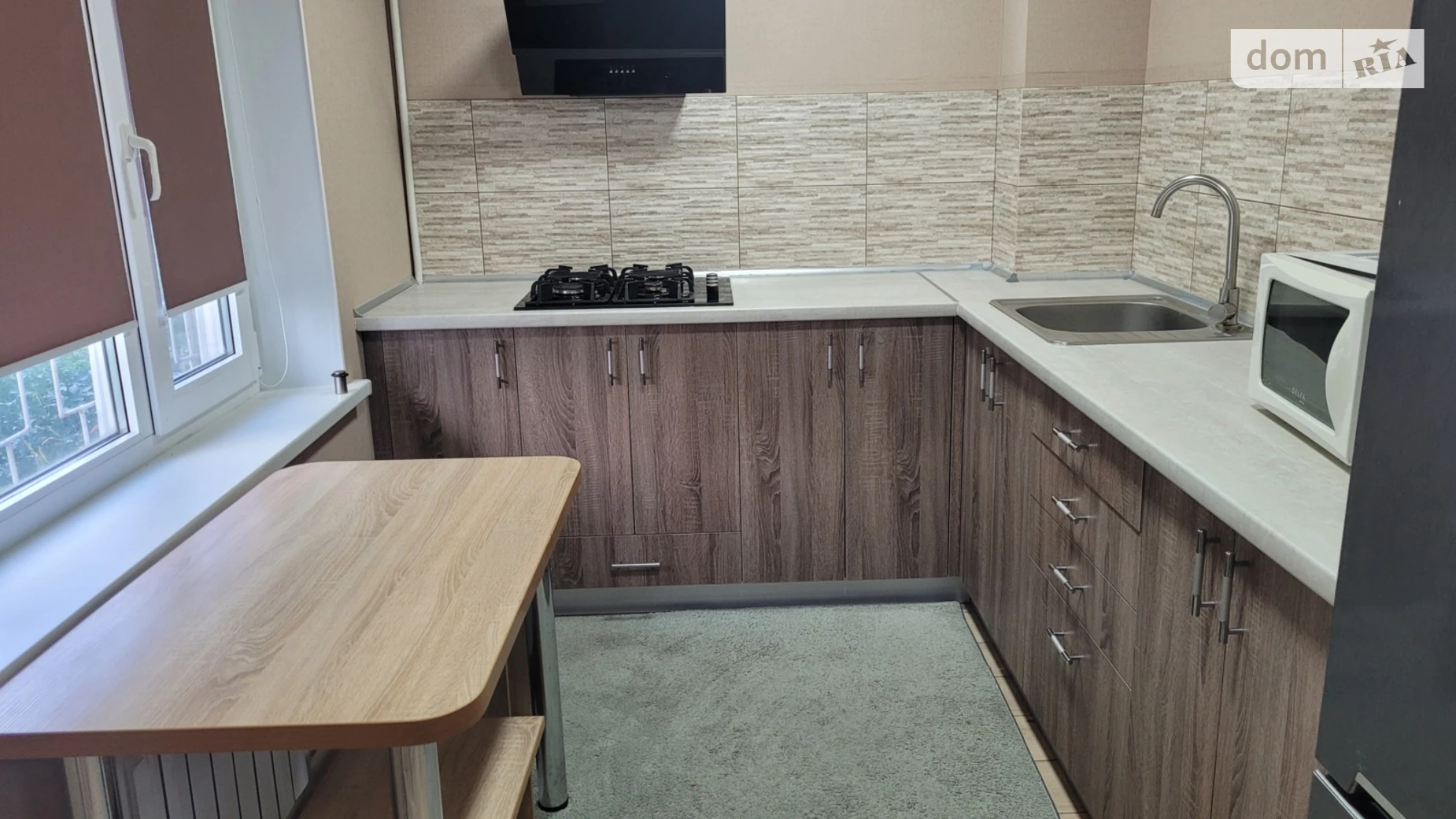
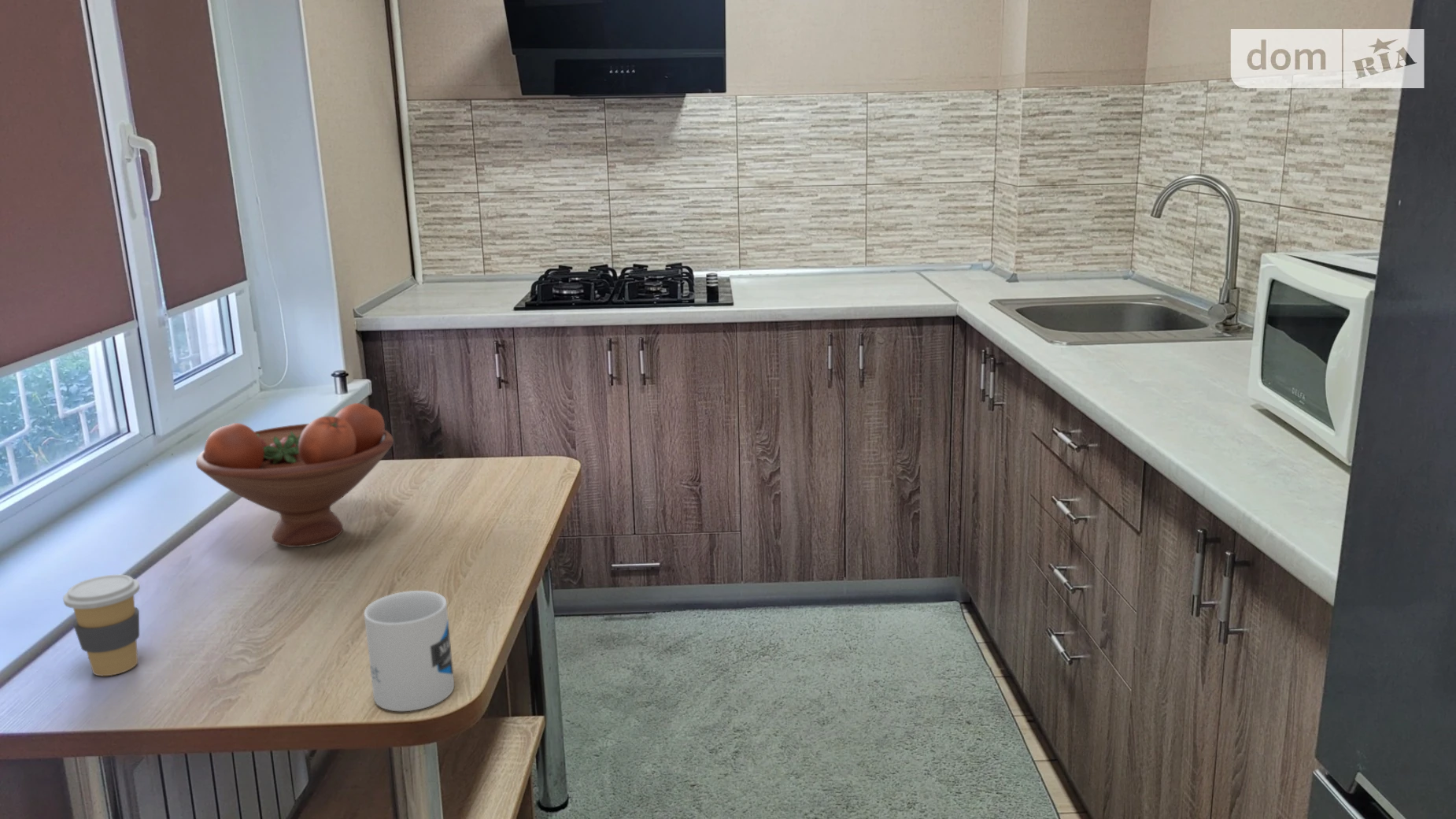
+ fruit bowl (301, 473)
+ coffee cup (108, 626)
+ mug (415, 643)
